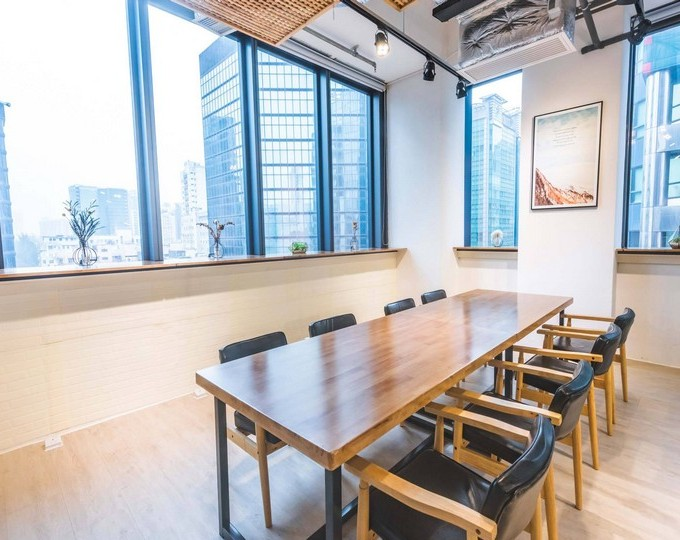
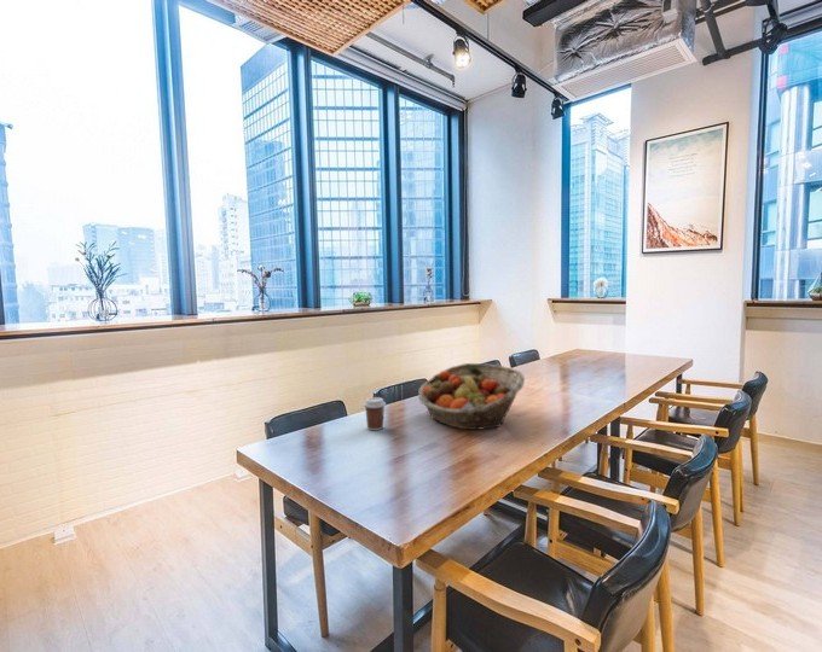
+ coffee cup (375, 413)
+ fruit basket (469, 394)
